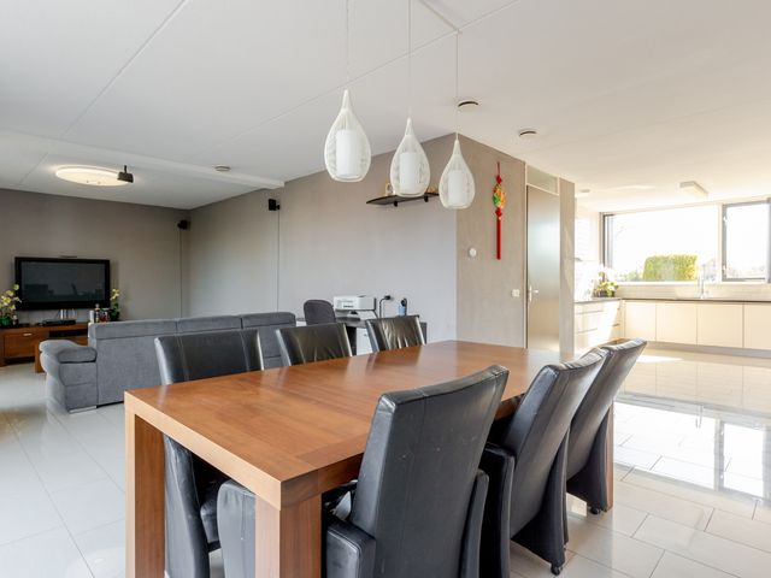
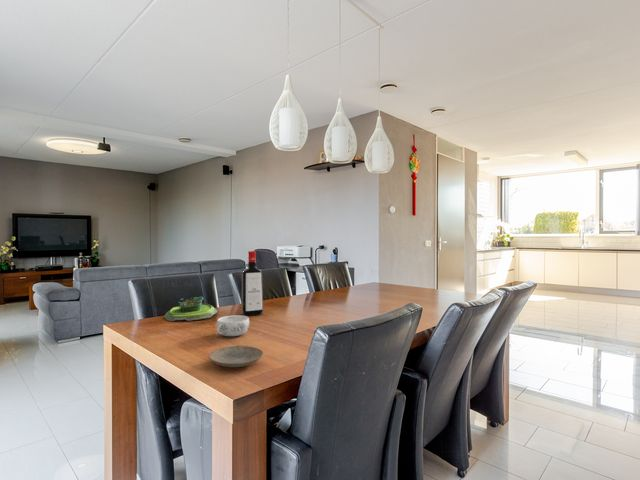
+ liquor bottle (252, 282)
+ decorative bowl (231, 327)
+ plant pot (191, 306)
+ plate (236, 358)
